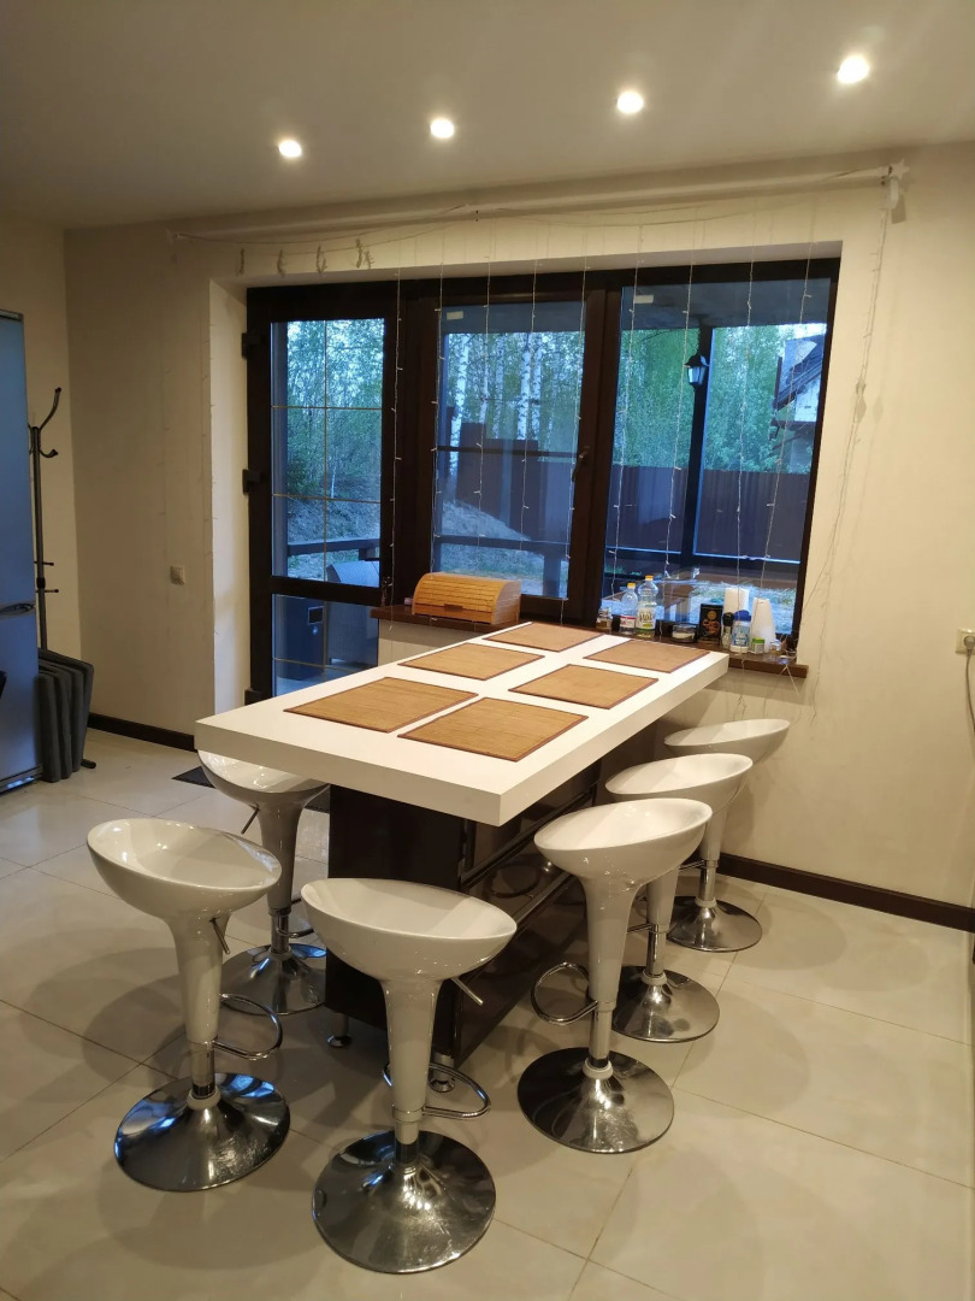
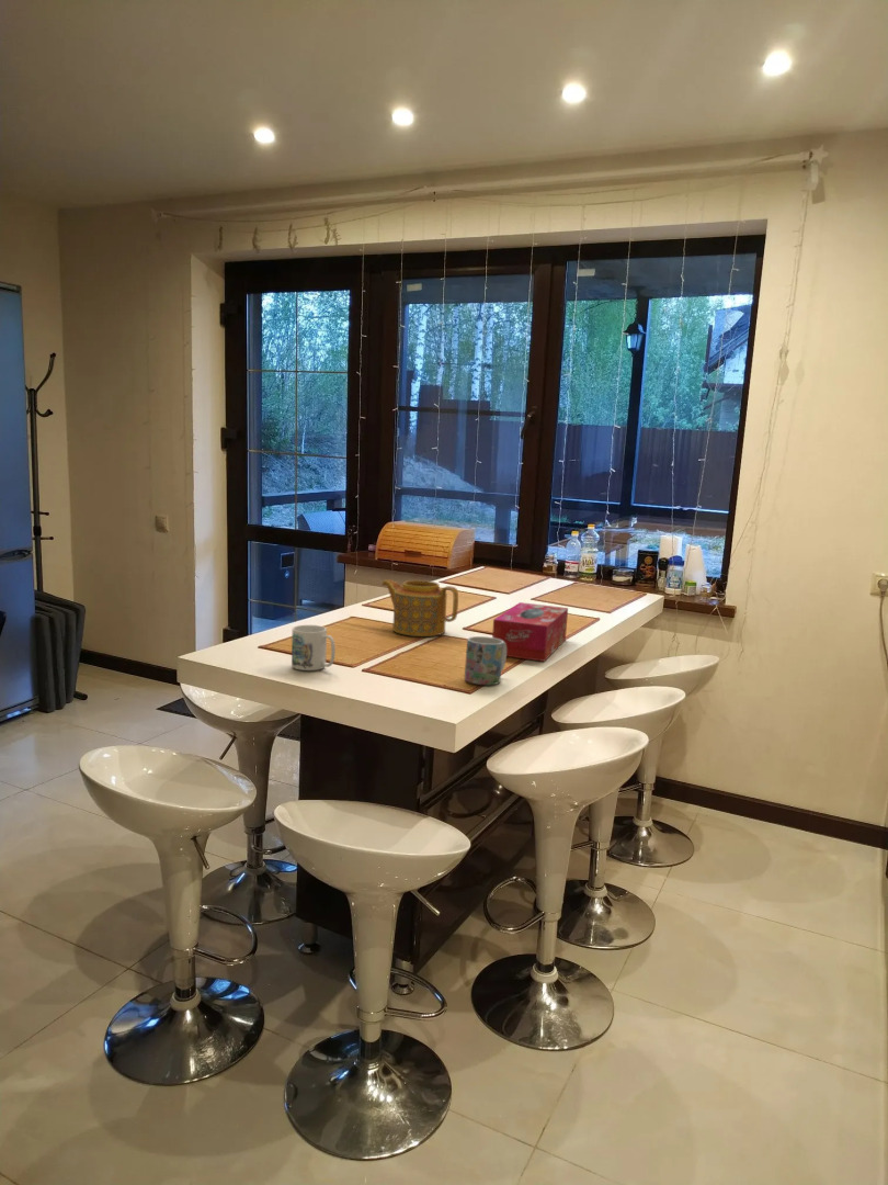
+ mug (314, 648)
+ teapot (418, 606)
+ mug (485, 658)
+ tissue box (531, 630)
